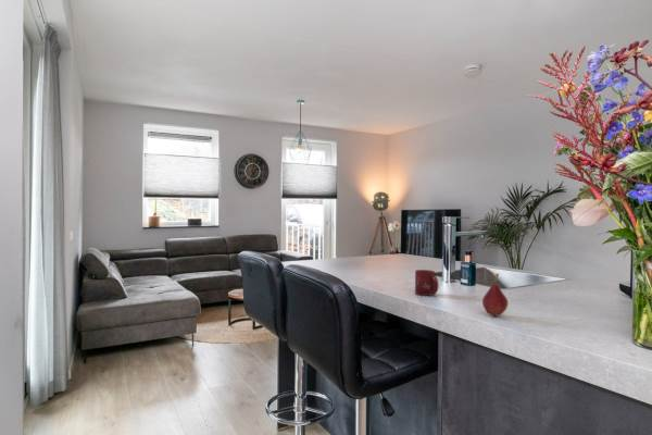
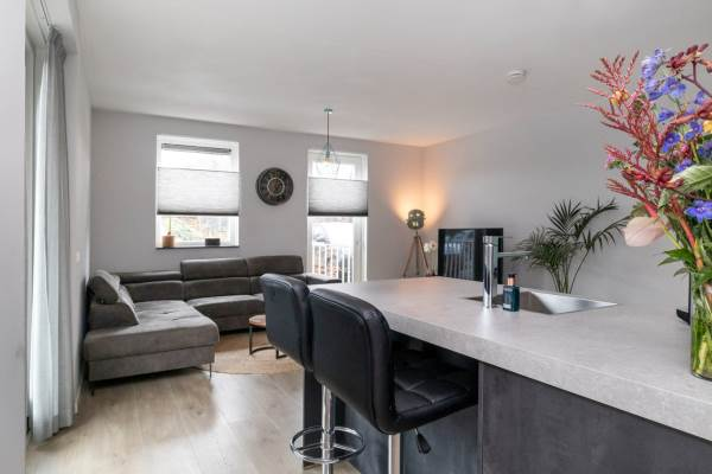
- fruit (494, 294)
- cup (427, 283)
